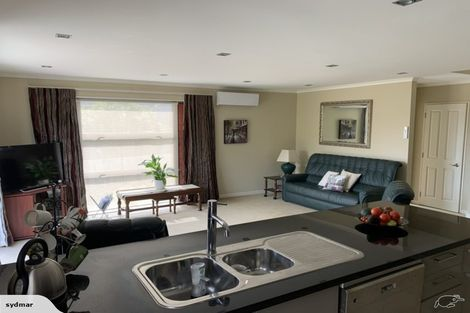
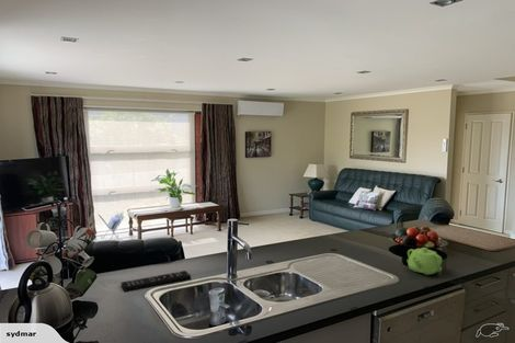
+ remote control (157, 279)
+ teapot (423, 260)
+ chopping board (468, 236)
